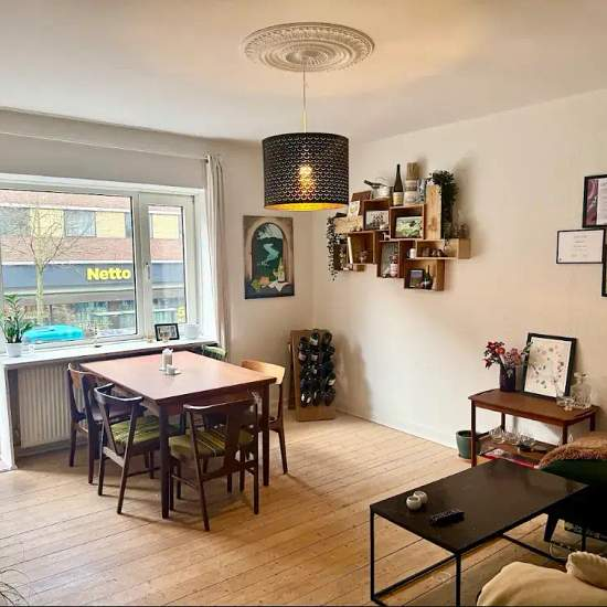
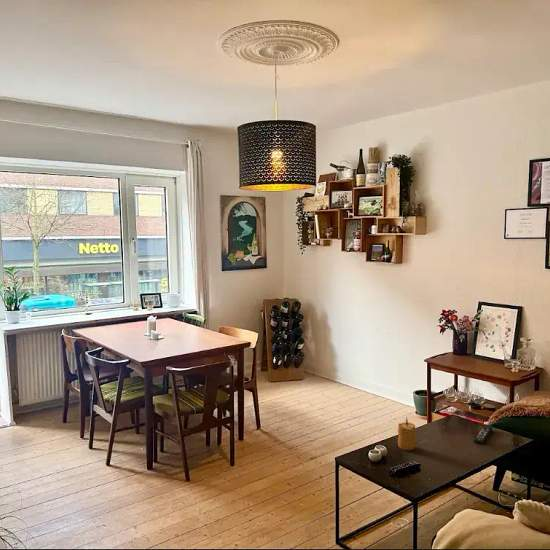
+ remote control (483, 433)
+ candle (406, 431)
